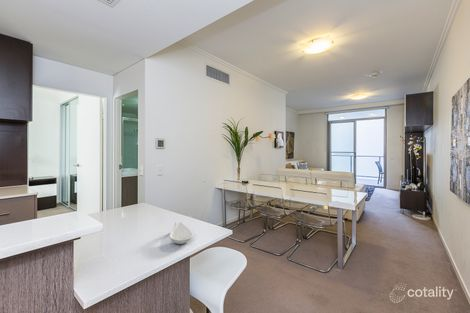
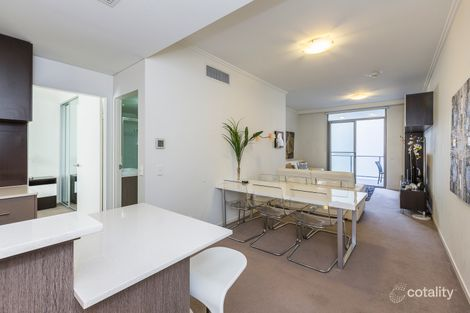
- spoon rest (179, 231)
